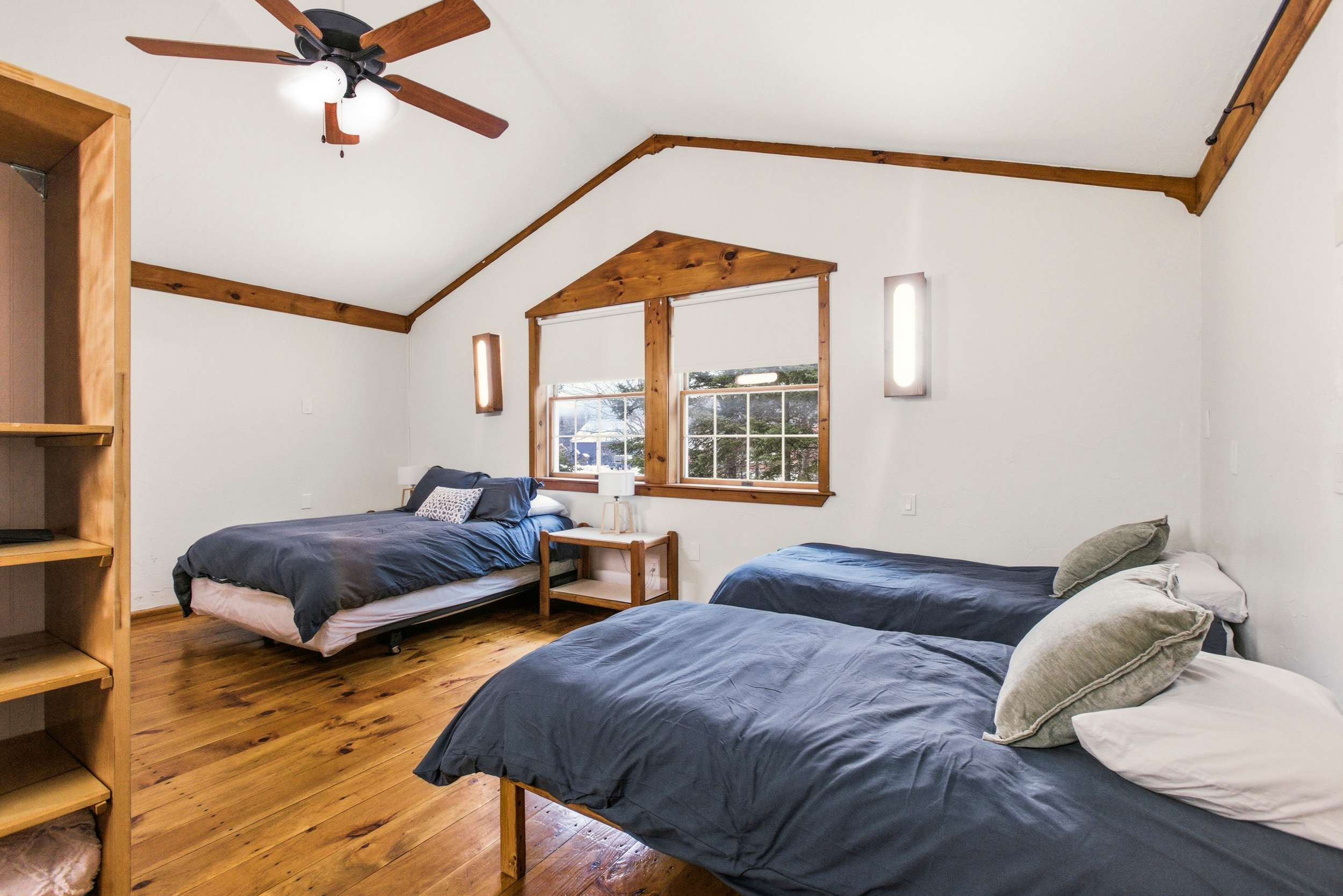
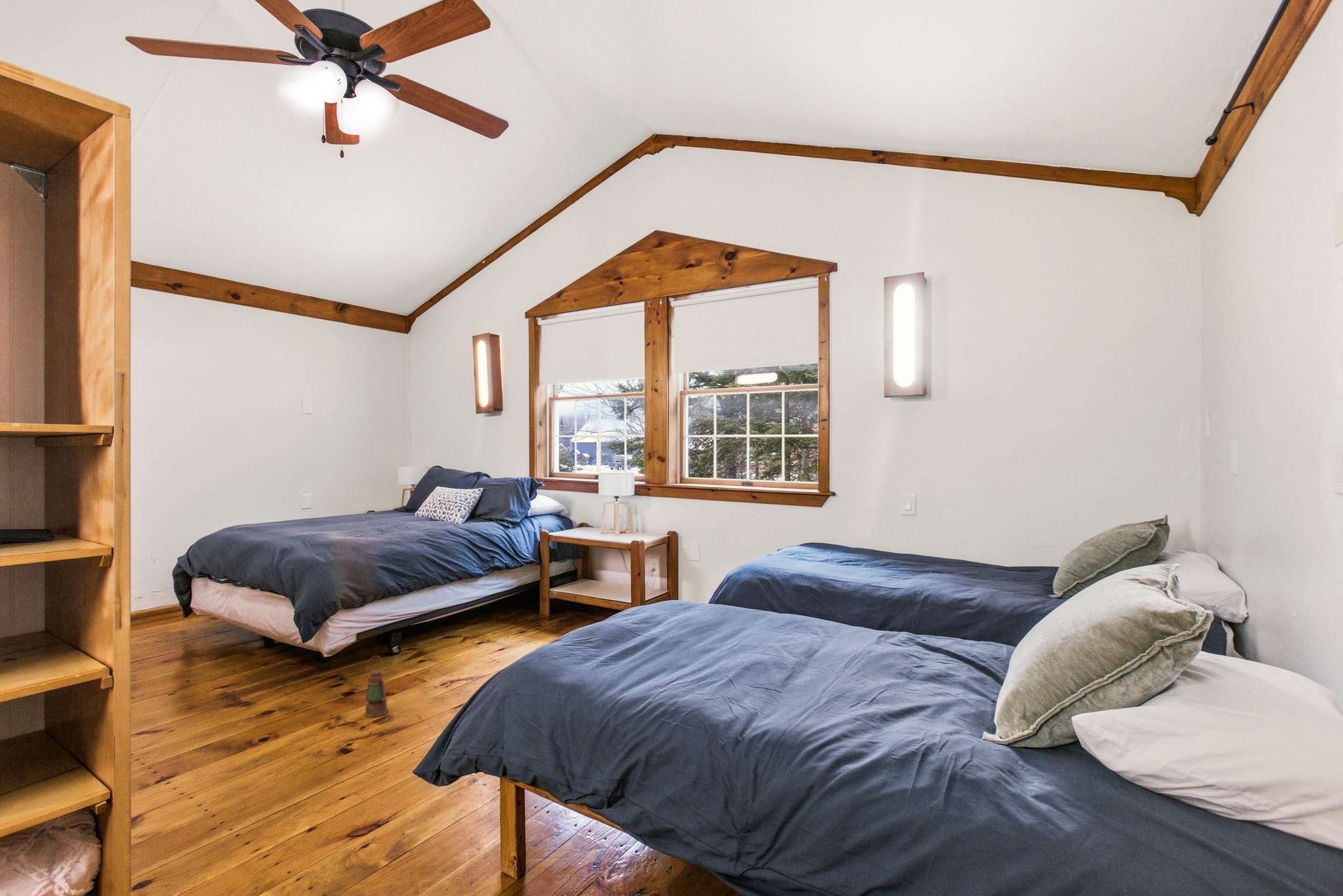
+ lantern (376, 684)
